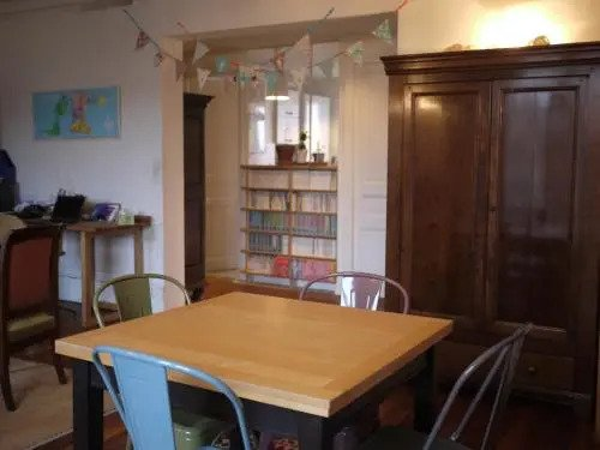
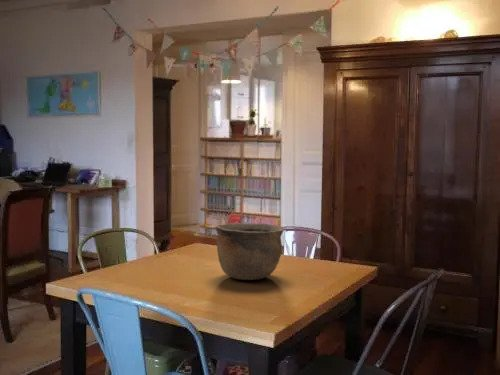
+ bowl (249, 250)
